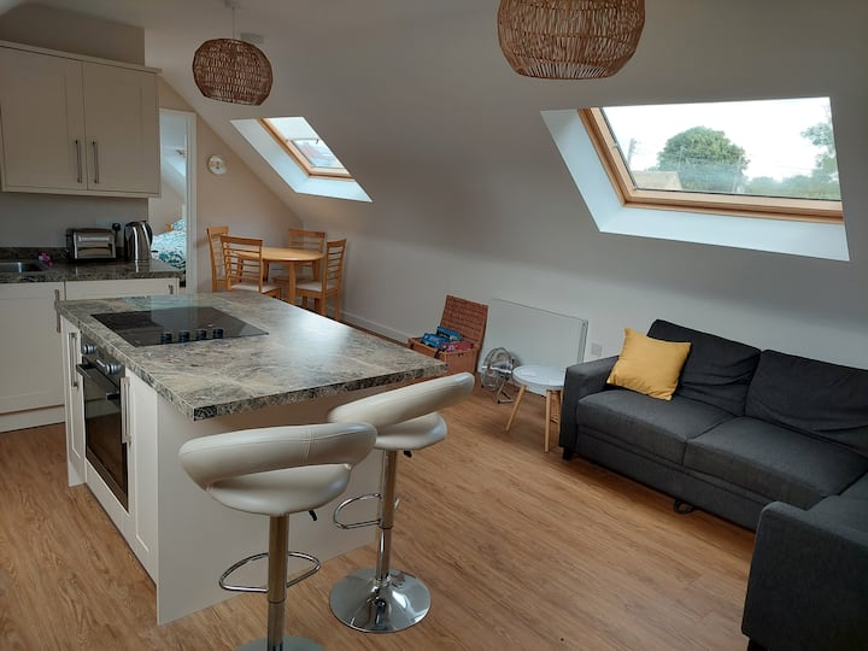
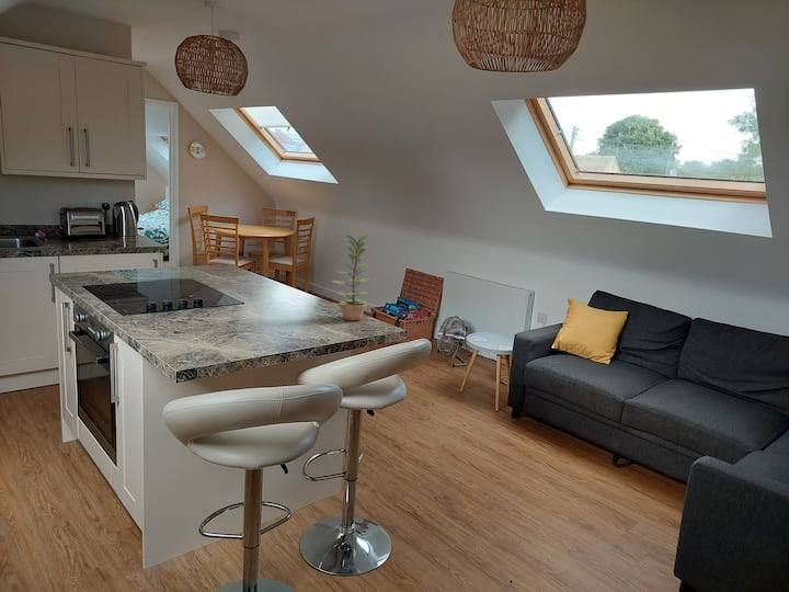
+ plant (352, 277)
